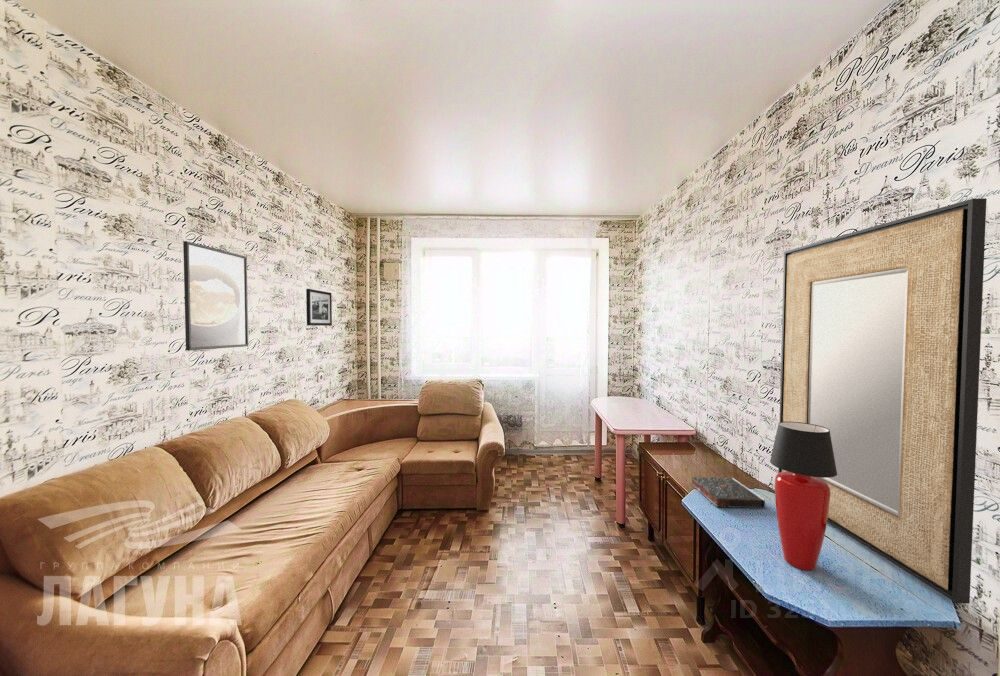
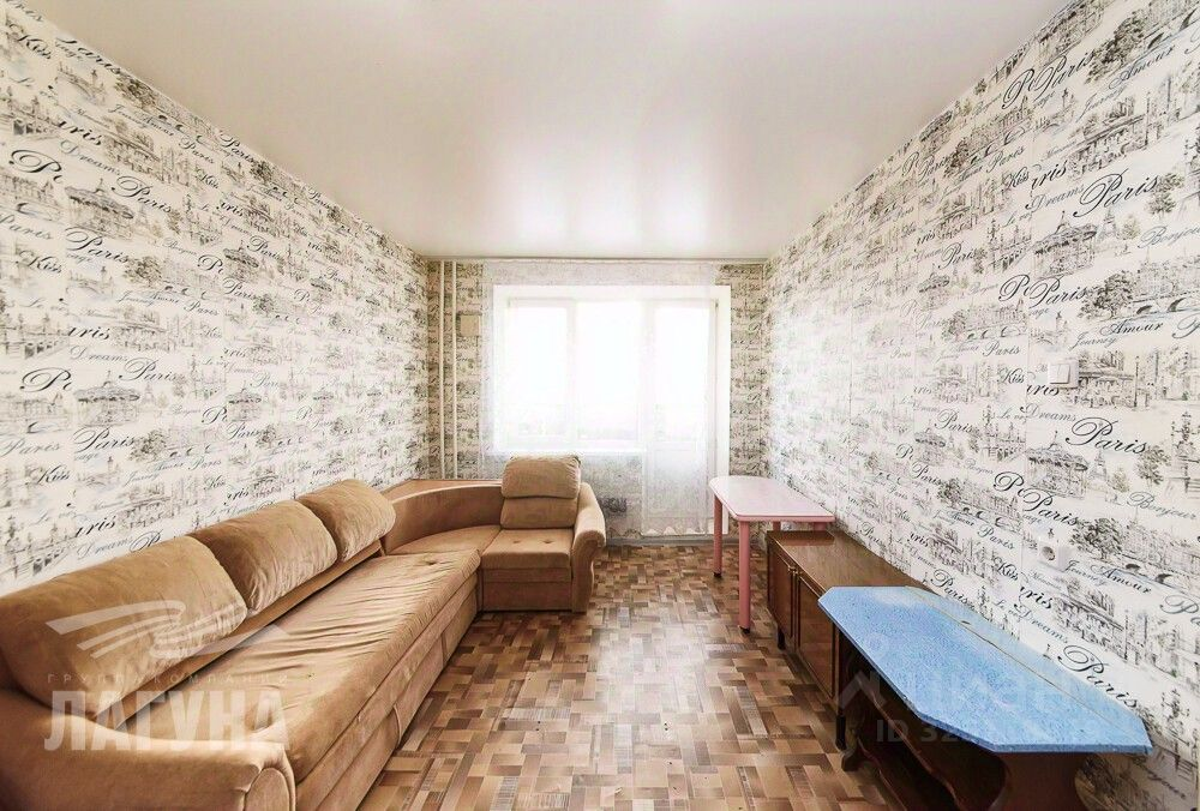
- picture frame (319, 308)
- home mirror (853, 384)
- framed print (219, 299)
- book (725, 491)
- table lamp (801, 494)
